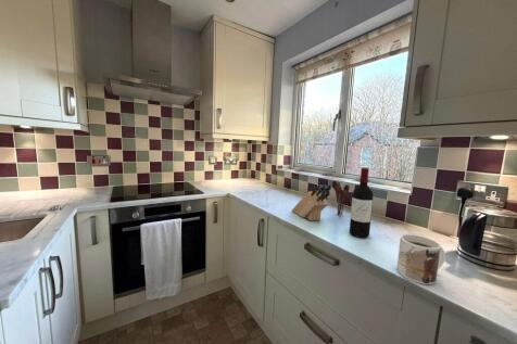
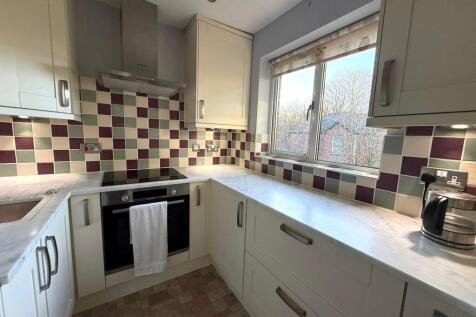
- knife block (311, 199)
- wine bottle (362, 202)
- utensil holder (339, 198)
- mug (421, 258)
